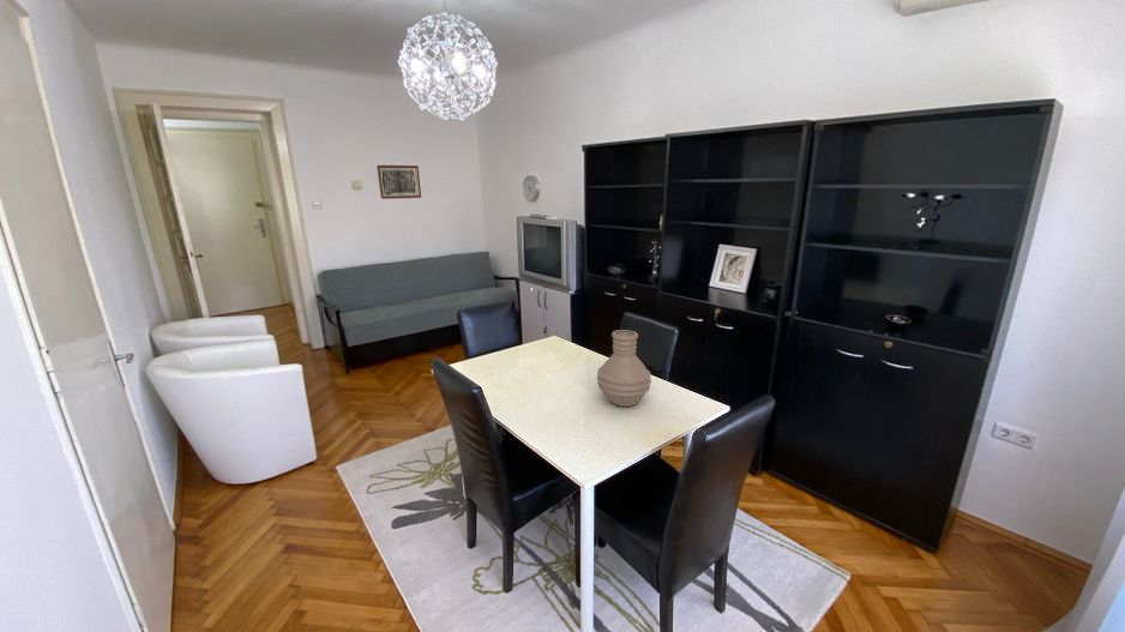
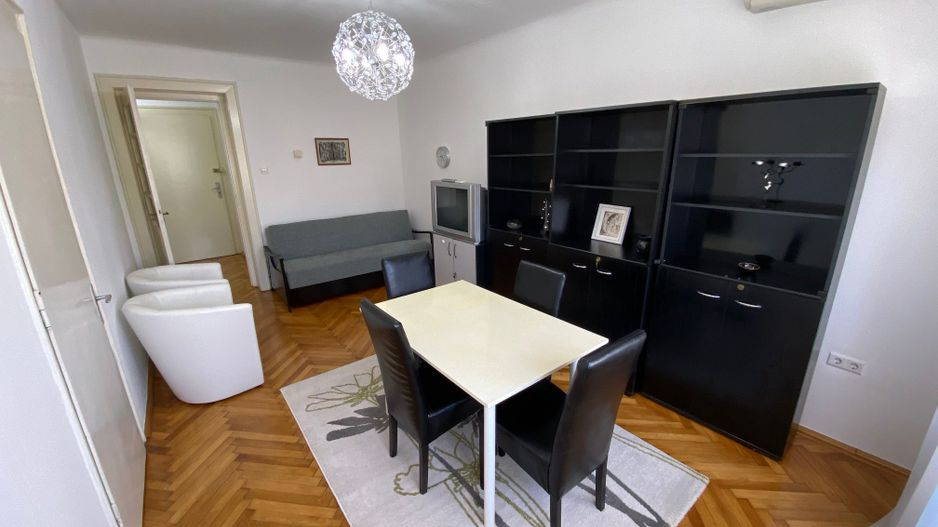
- vase (624, 368)
